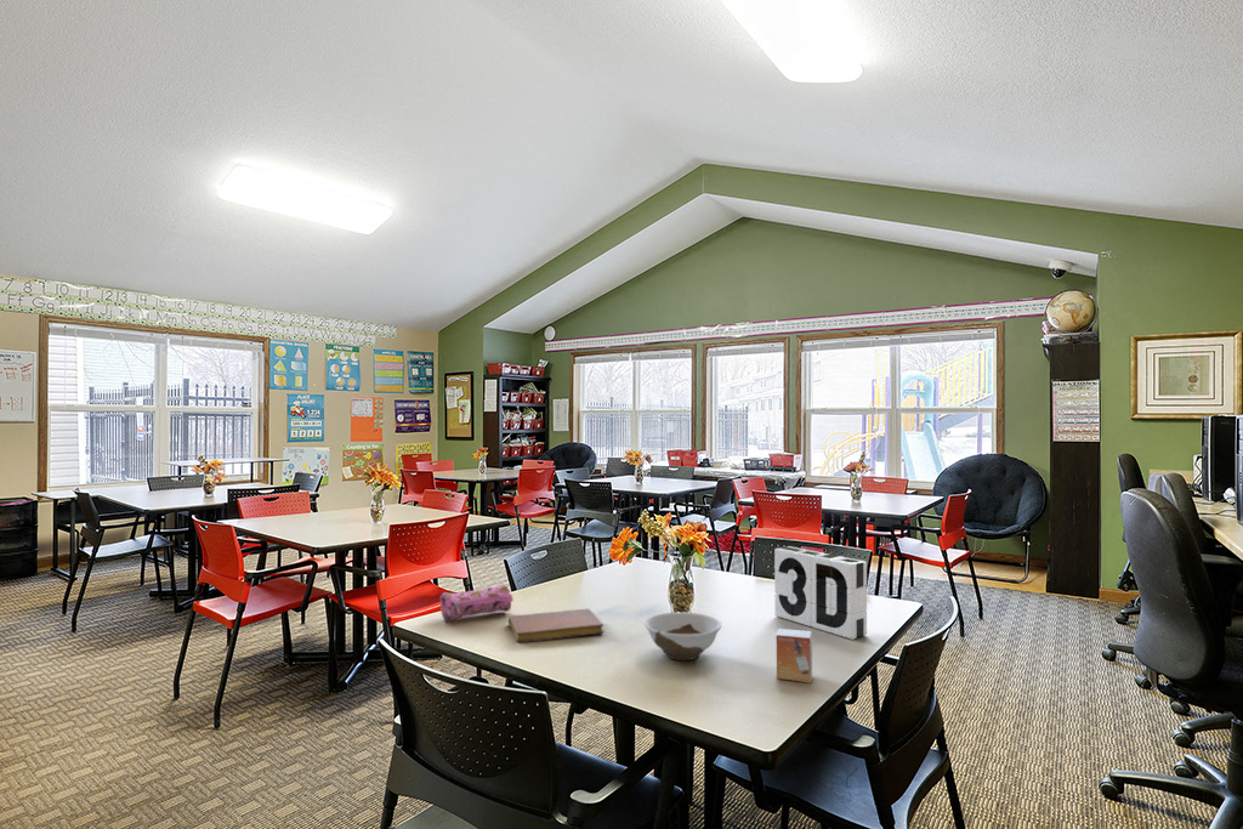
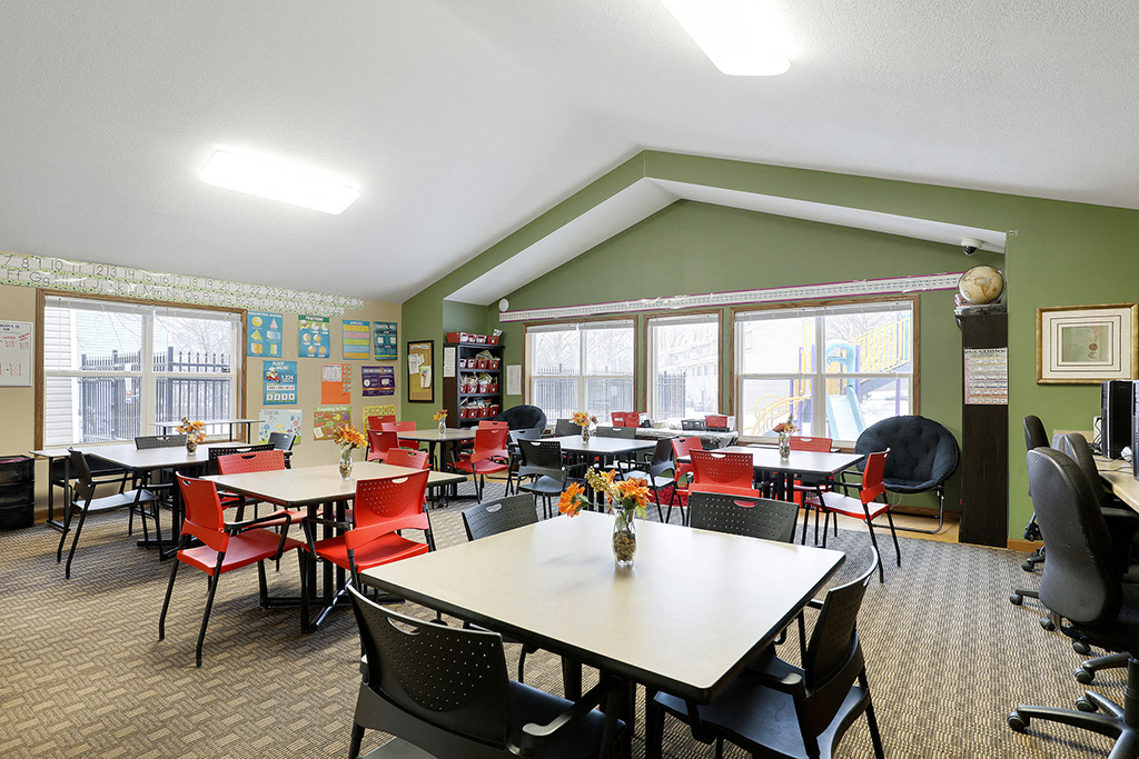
- small box (794, 654)
- notebook (555, 624)
- pencil case (476, 602)
- puzzle (818, 589)
- bowl (682, 638)
